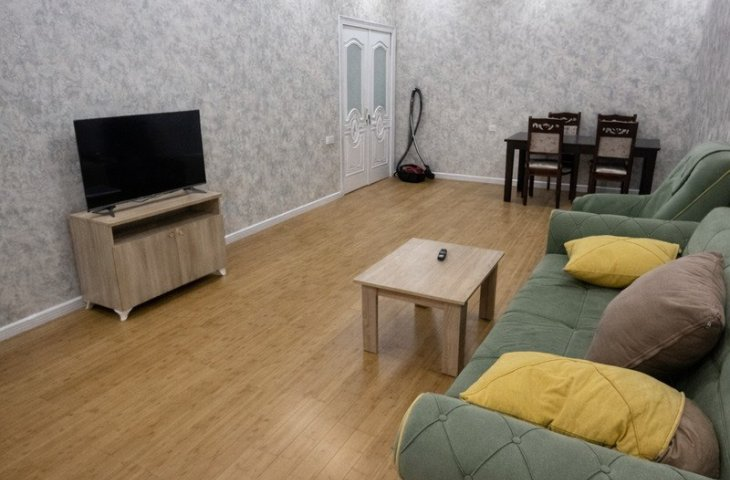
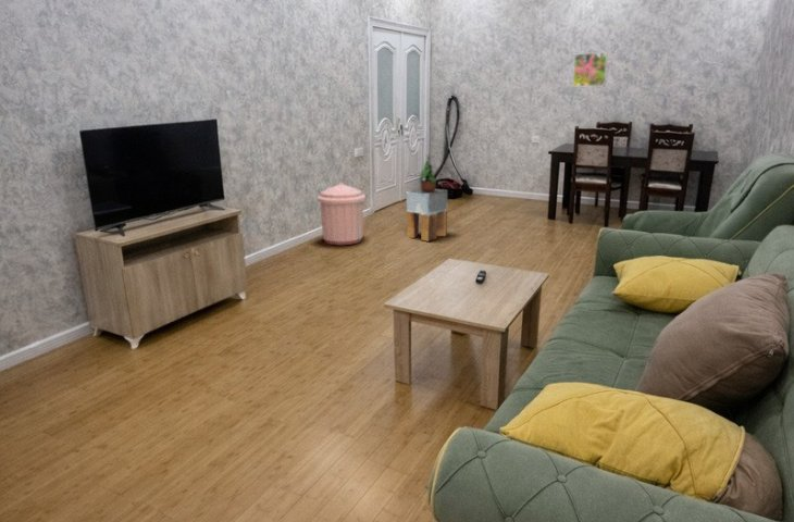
+ potted plant (426, 173)
+ trash can (342, 212)
+ stool (426, 213)
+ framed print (590, 70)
